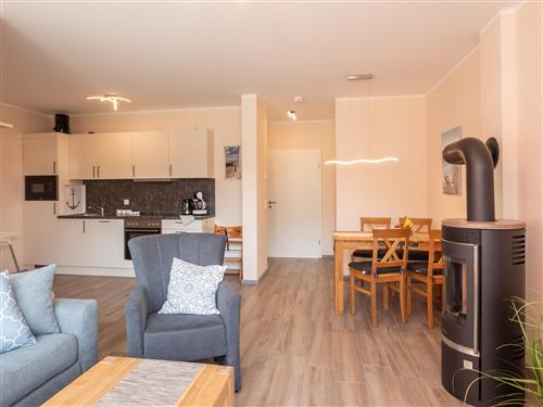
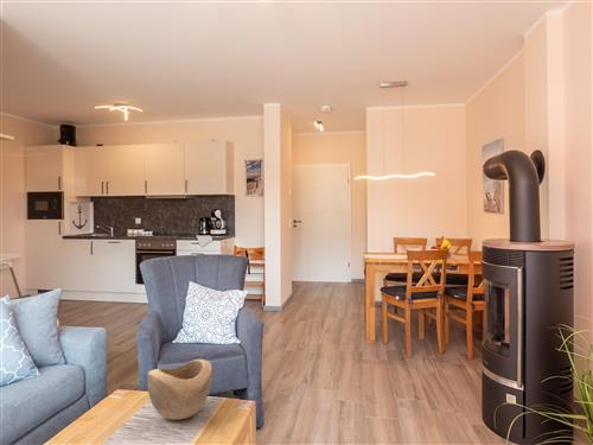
+ decorative bowl (180, 388)
